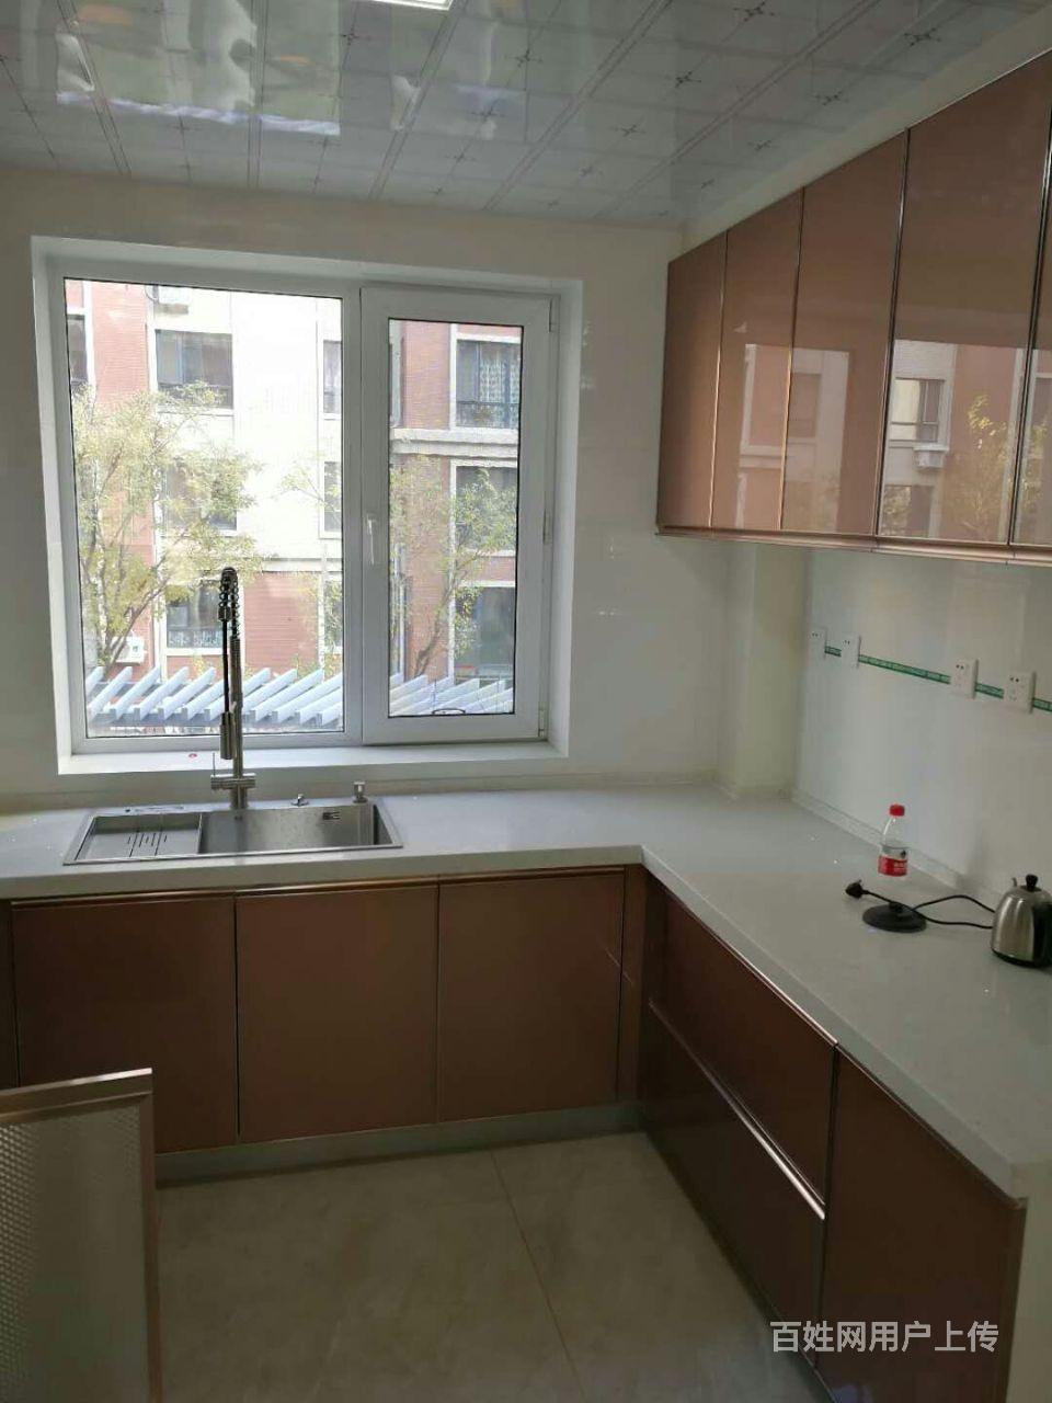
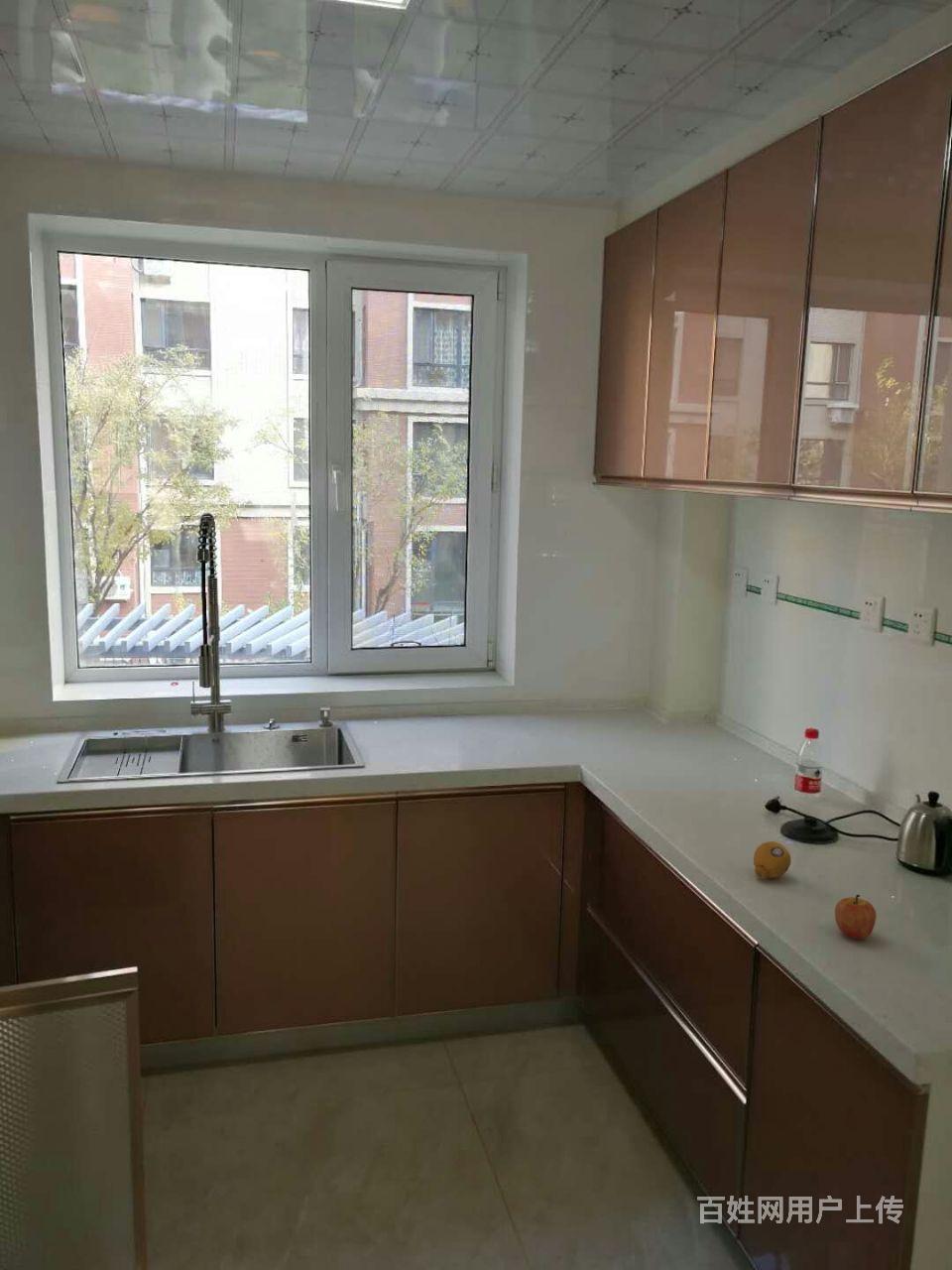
+ lemon (771, 858)
+ apple (855, 914)
